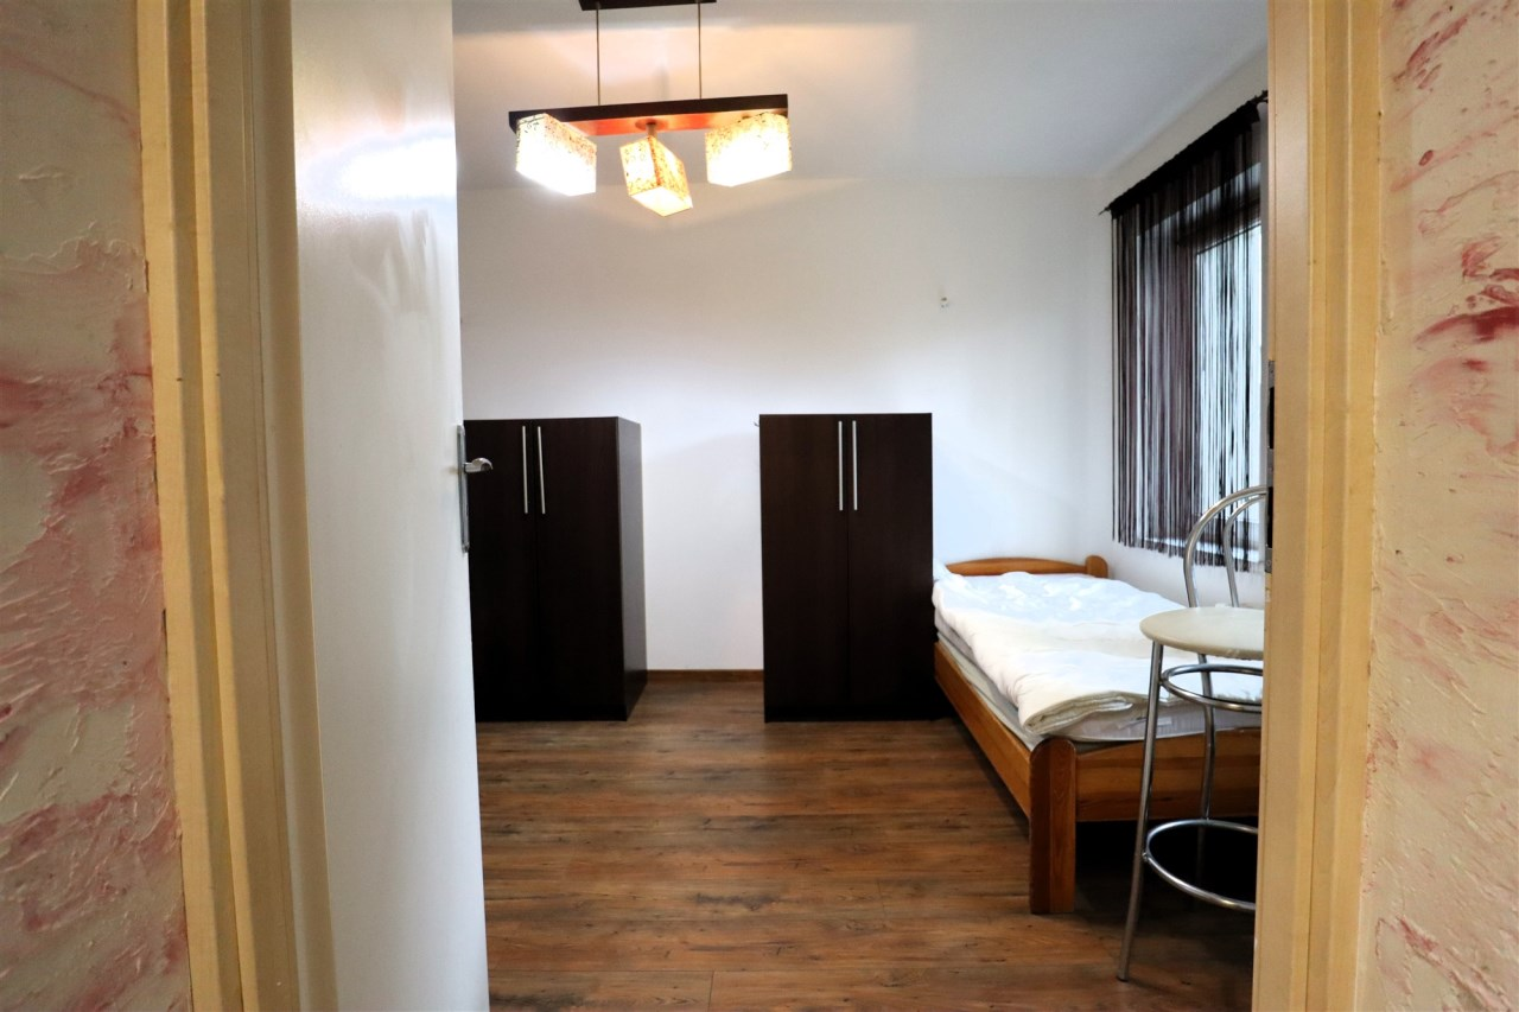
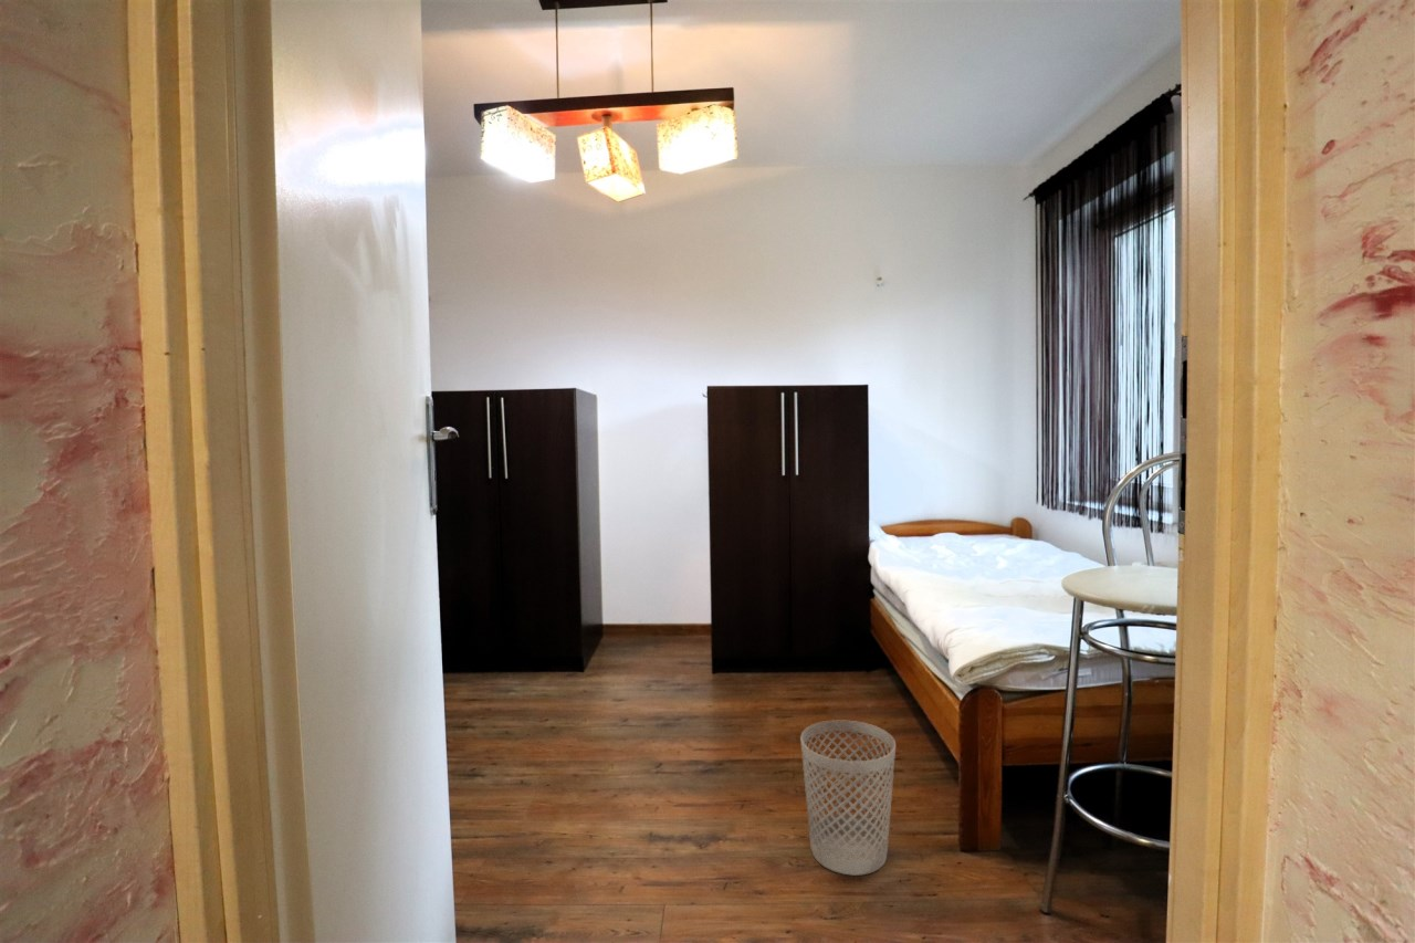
+ wastebasket (849, 796)
